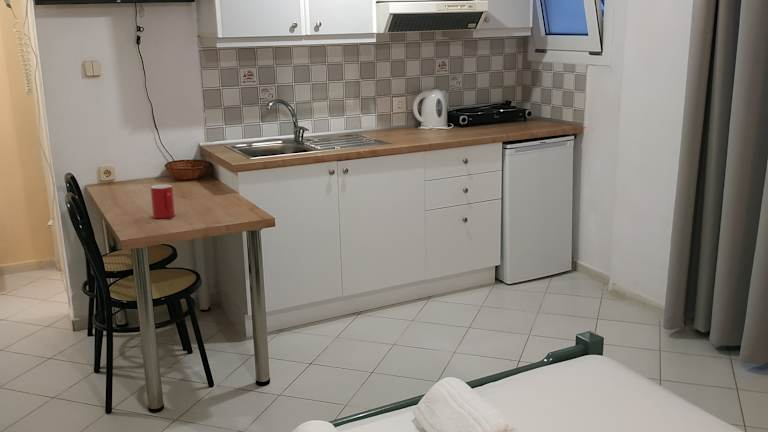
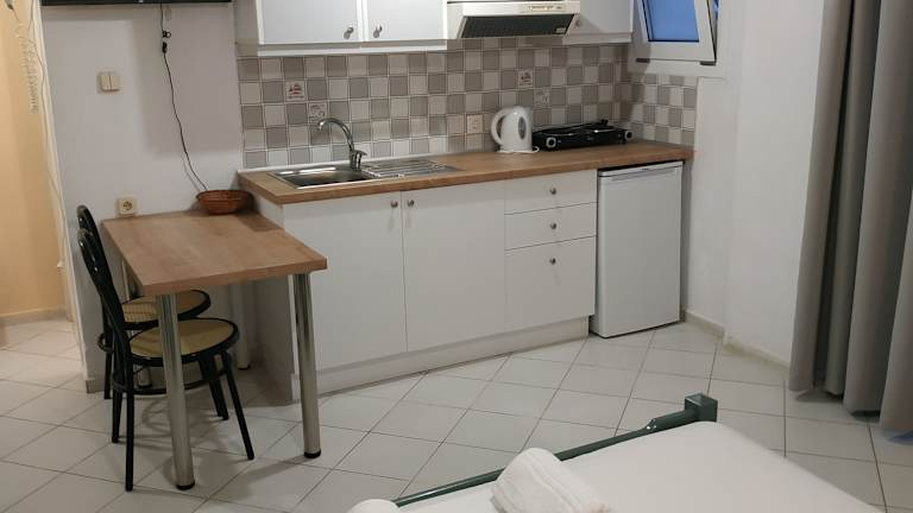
- cup (163, 202)
